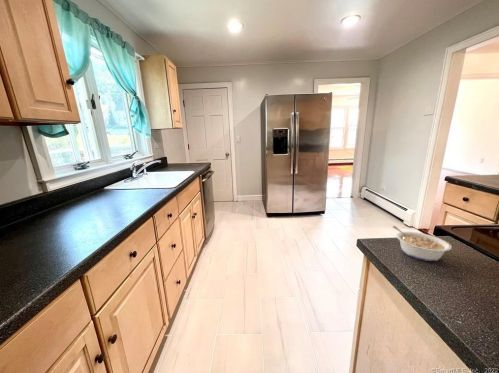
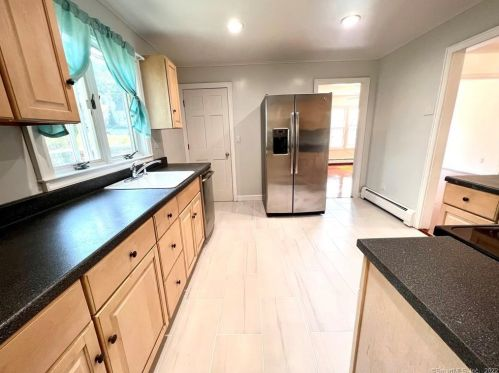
- legume (418, 245)
